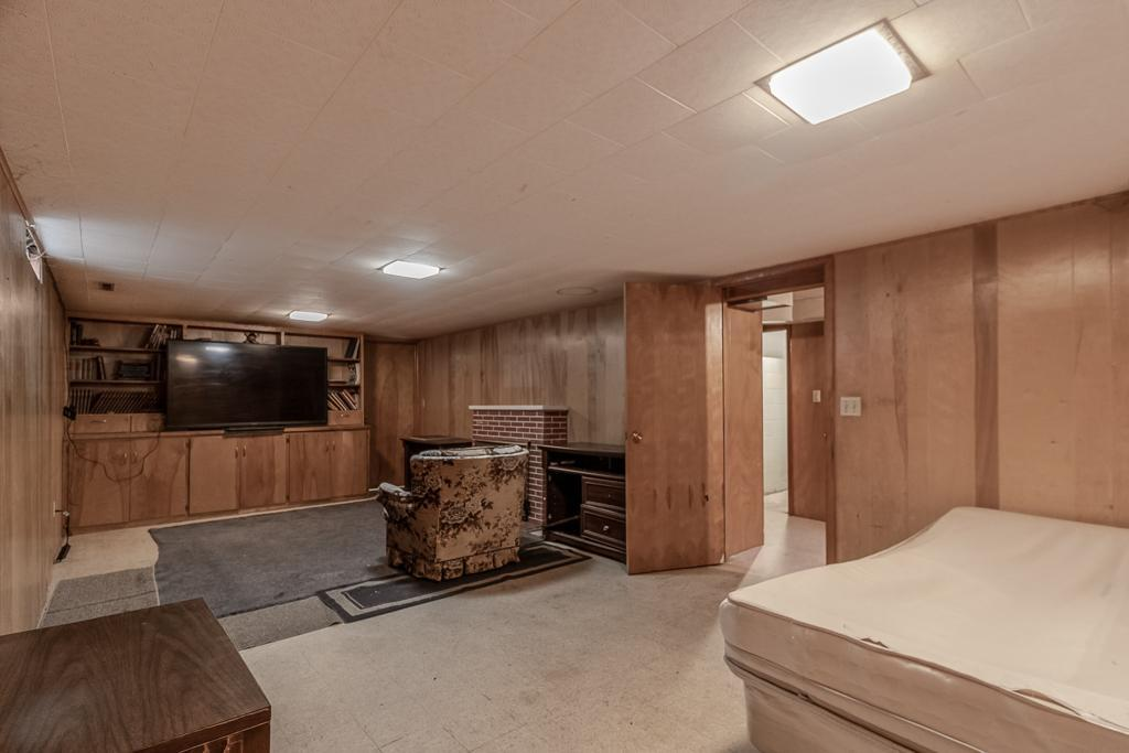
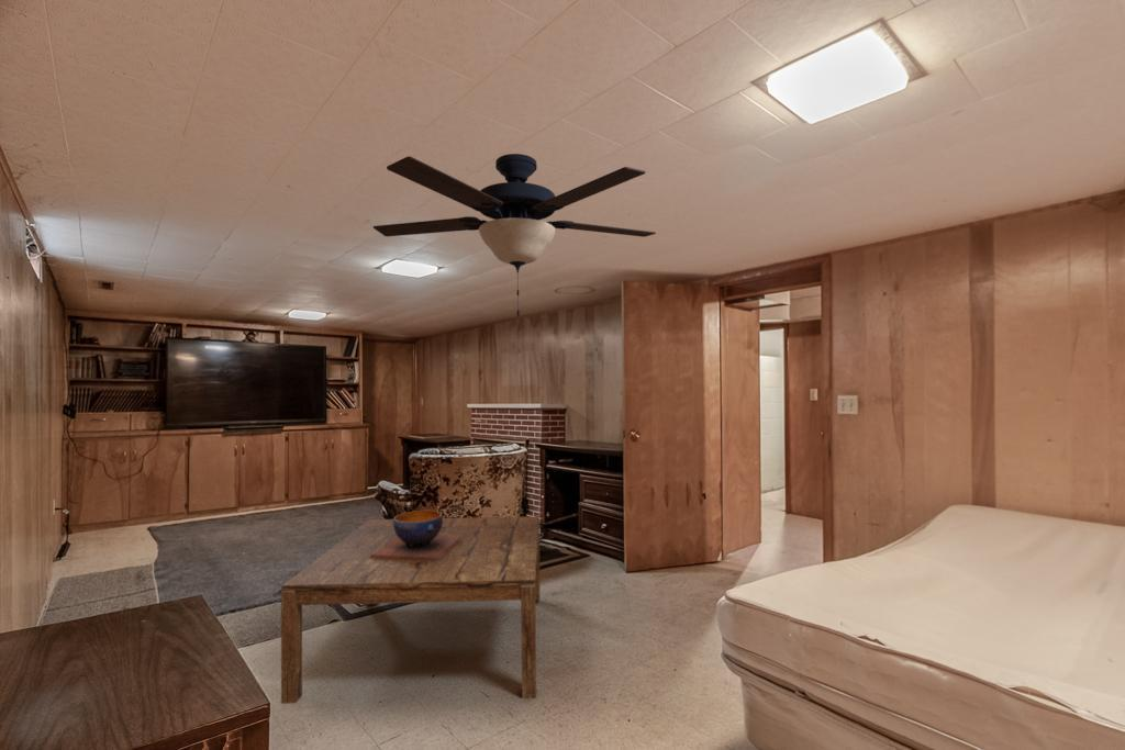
+ ceiling fan (517, 242)
+ decorative bowl (417, 531)
+ coffee table (436, 592)
